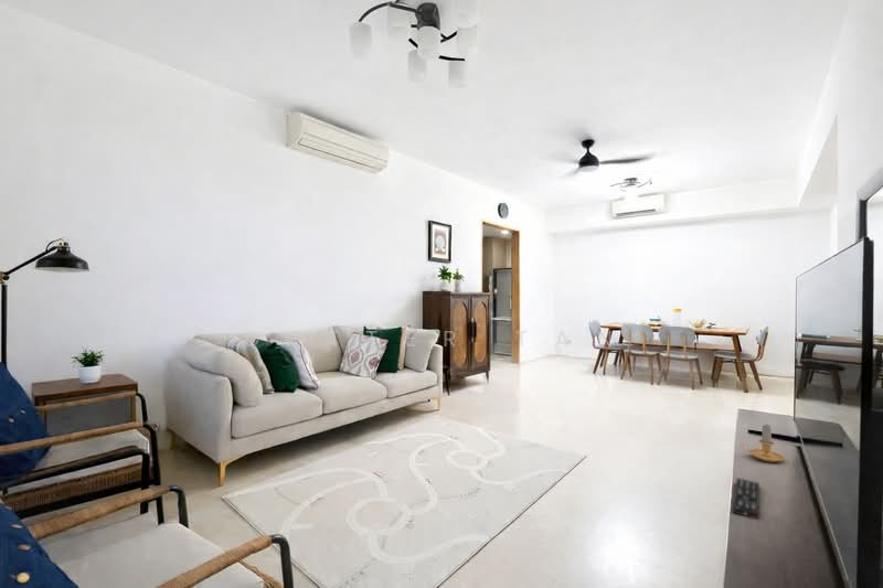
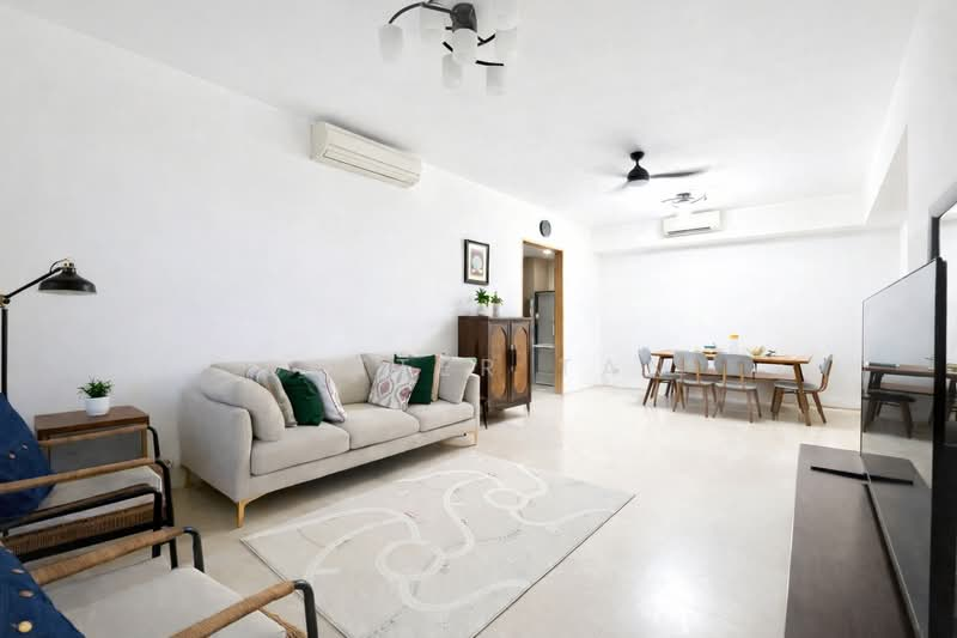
- remote control (746, 496)
- candle (762, 440)
